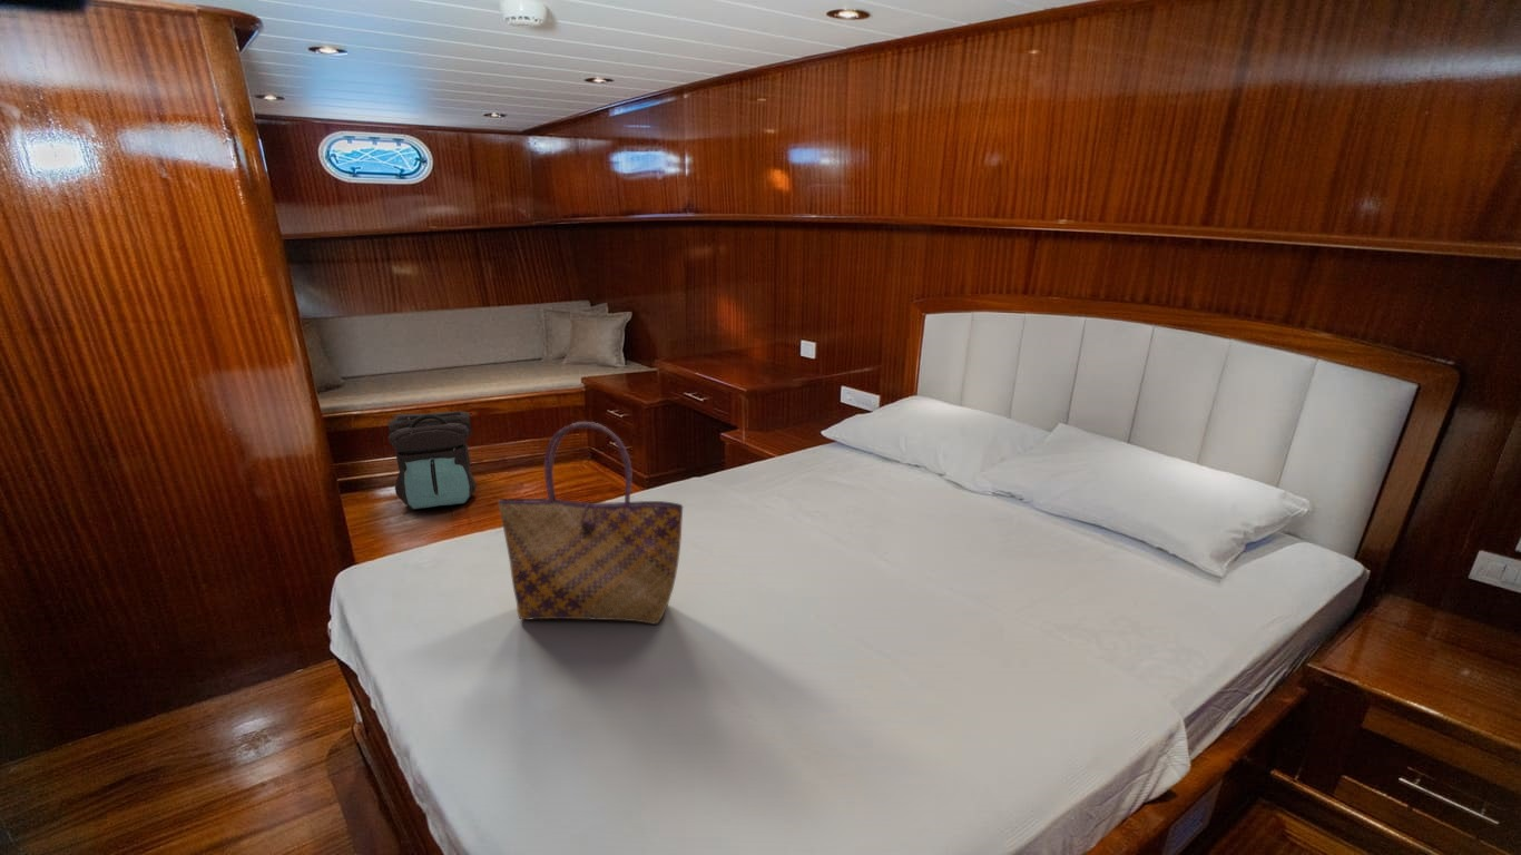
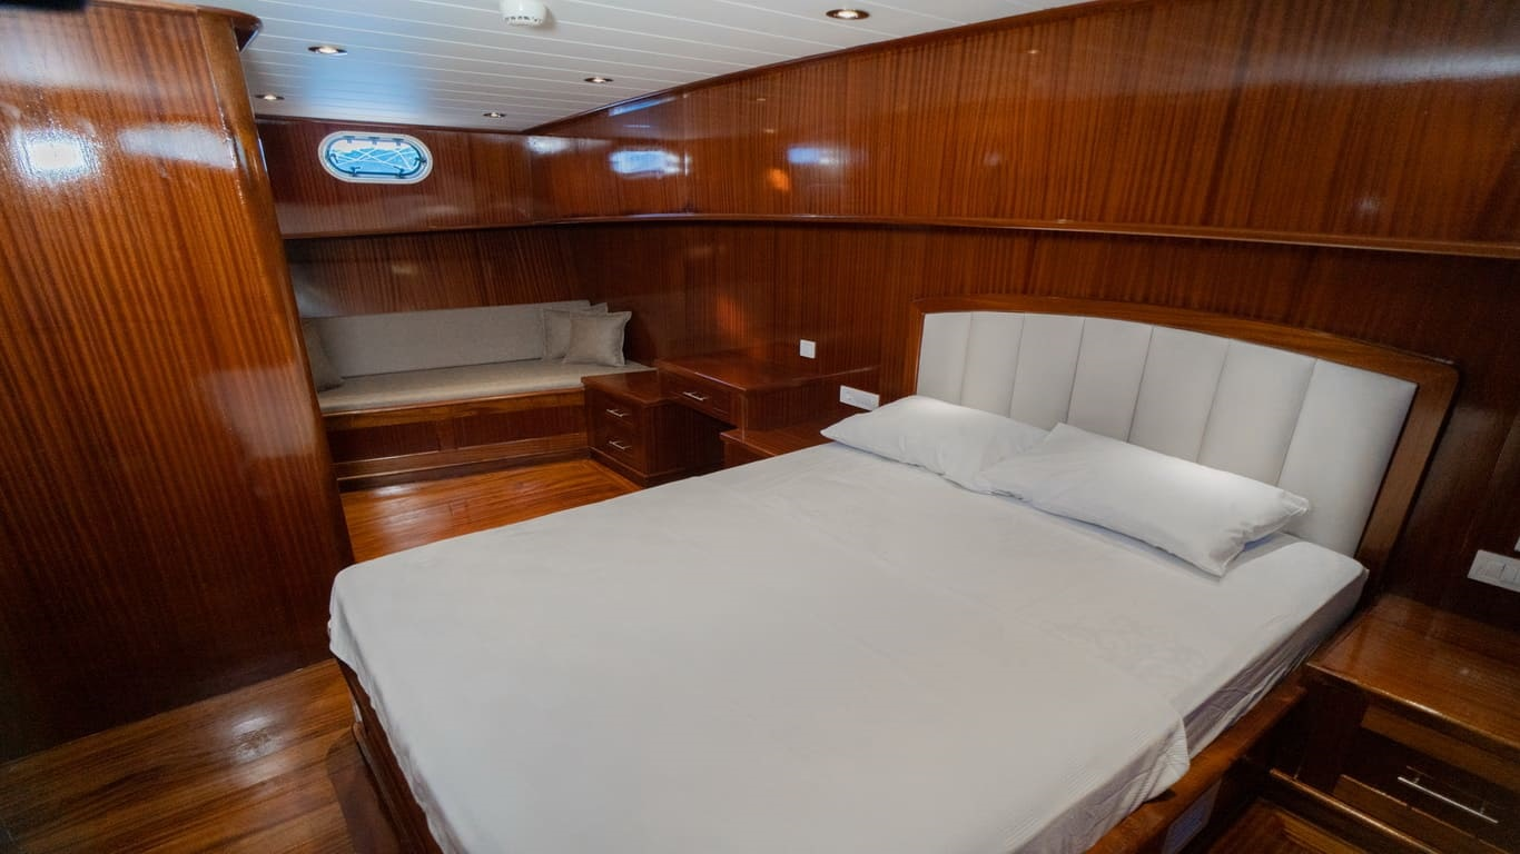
- tote bag (589, 522)
- backpack (433, 454)
